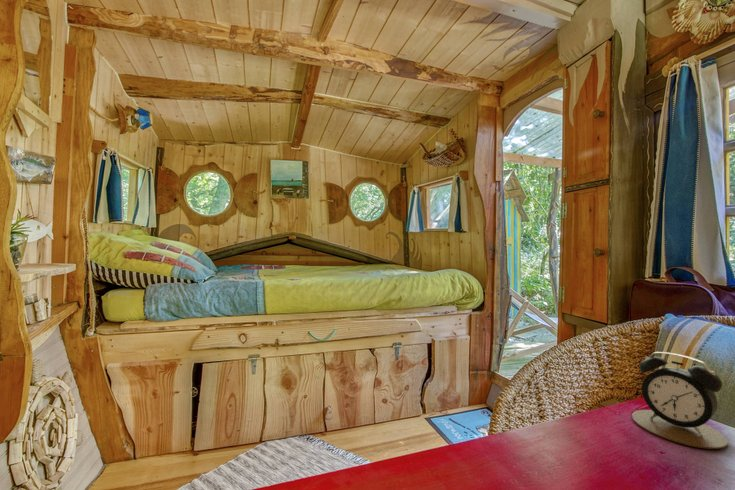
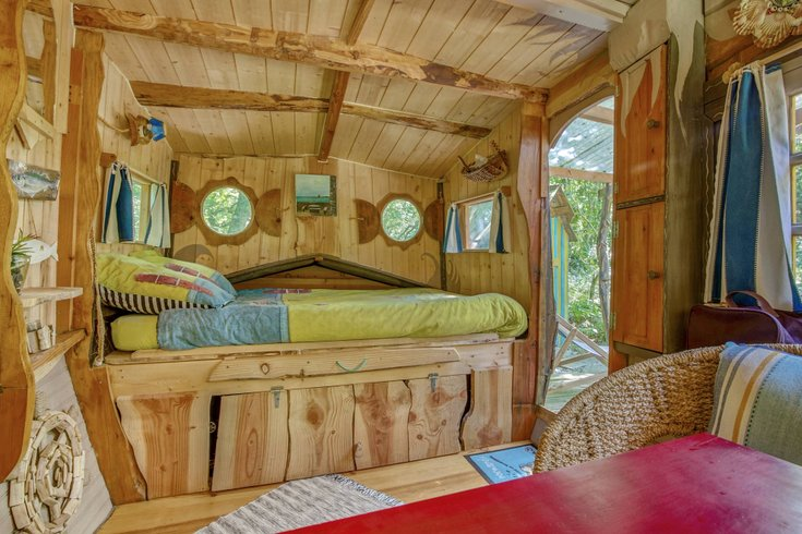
- alarm clock (676, 391)
